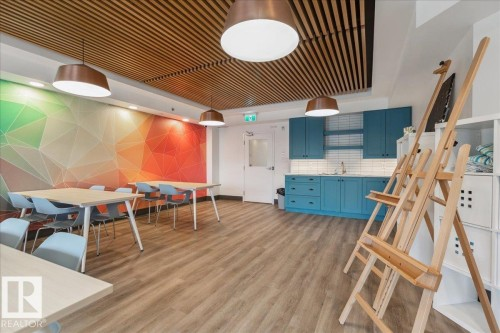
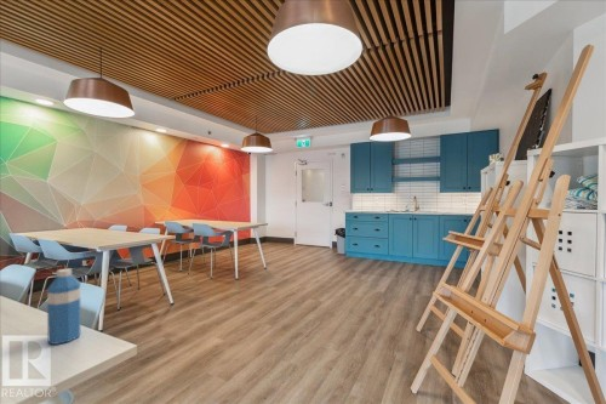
+ water bottle (64, 303)
